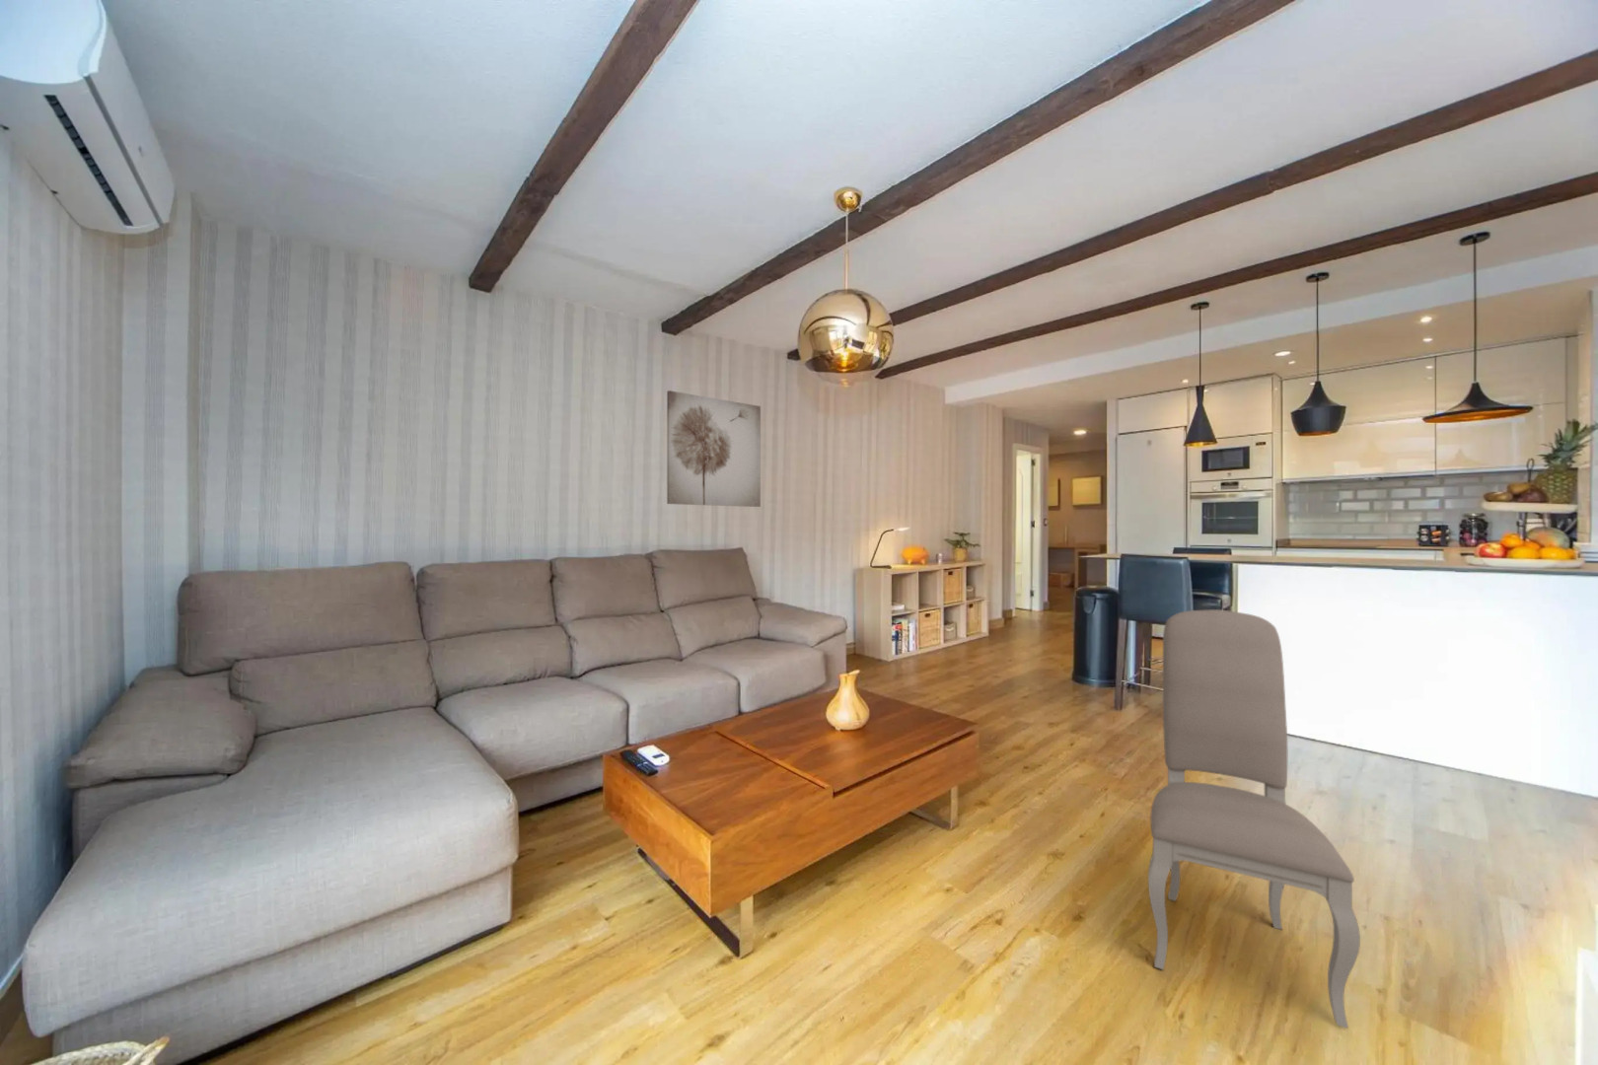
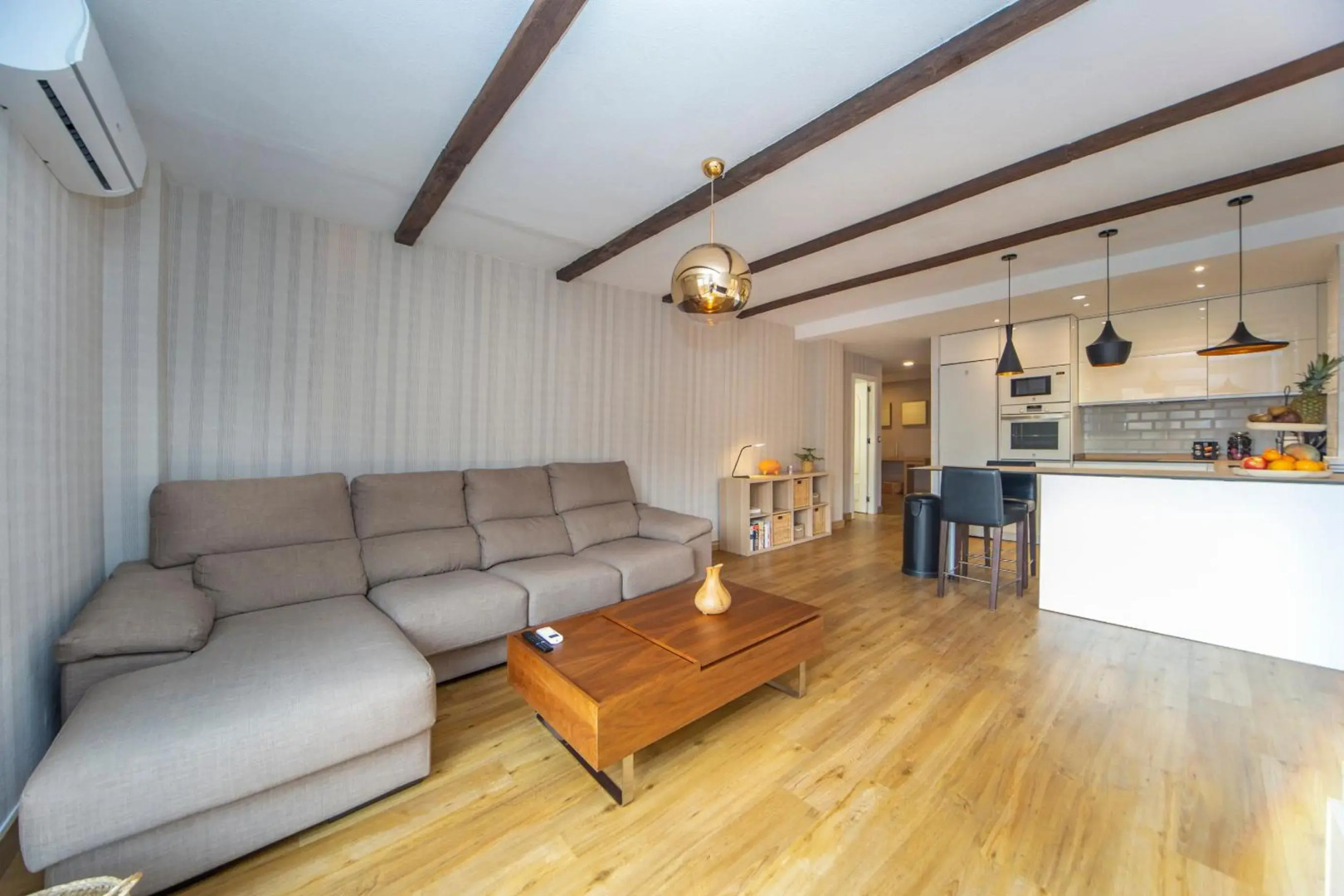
- wall art (716, 452)
- dining chair (1232, 788)
